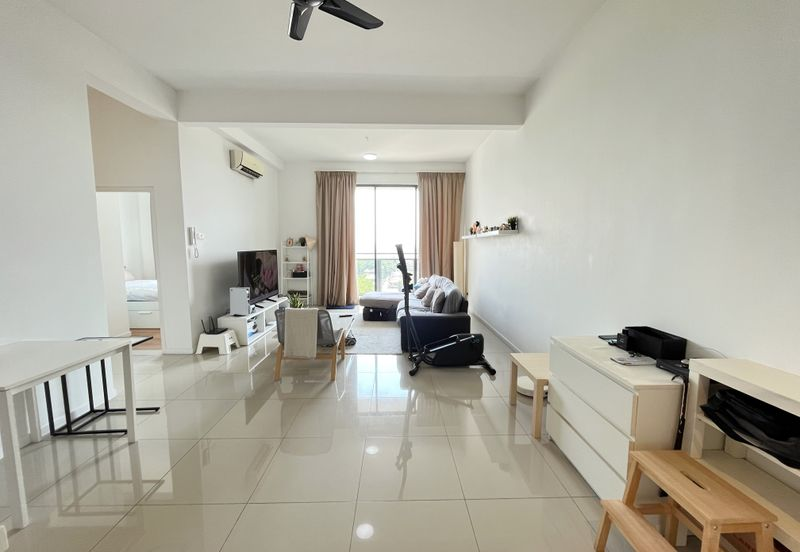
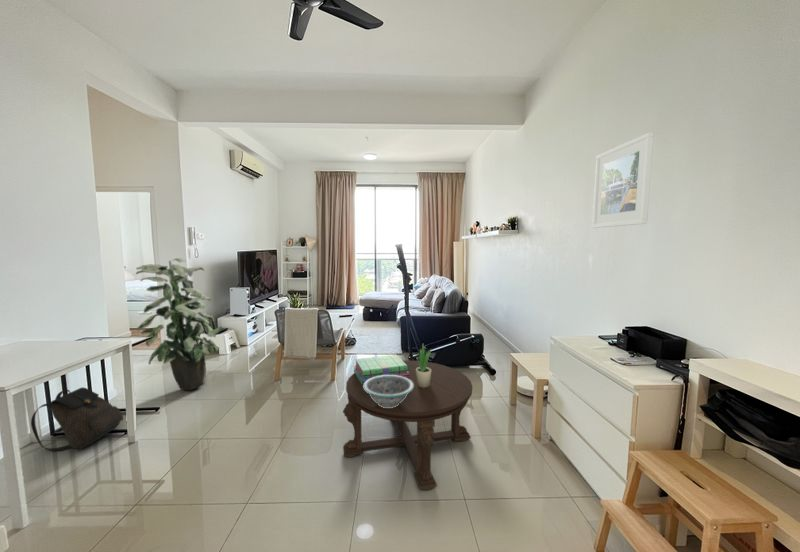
+ indoor plant (180, 324)
+ decorative bowl (388, 393)
+ coffee table (408, 413)
+ potted plant (423, 363)
+ stack of books (380, 368)
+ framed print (619, 186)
+ backpack (78, 415)
